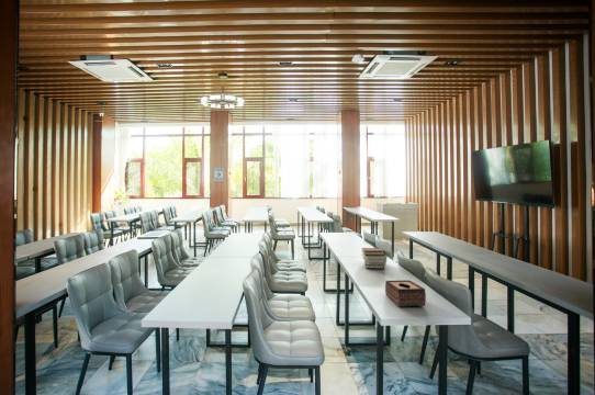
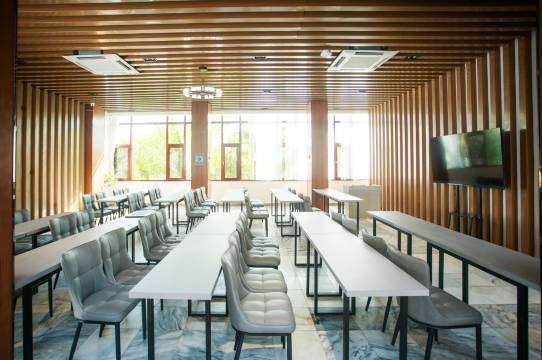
- book stack (373, 257)
- tissue box (404, 292)
